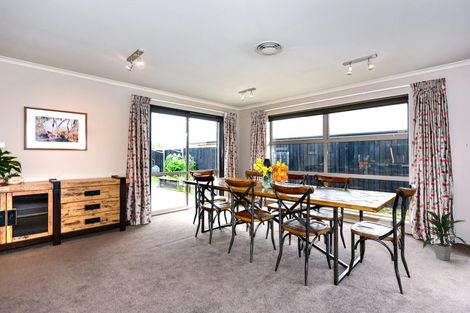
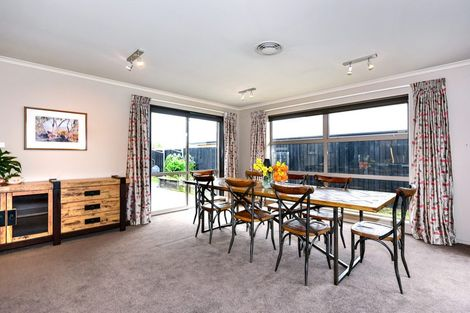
- indoor plant (439, 233)
